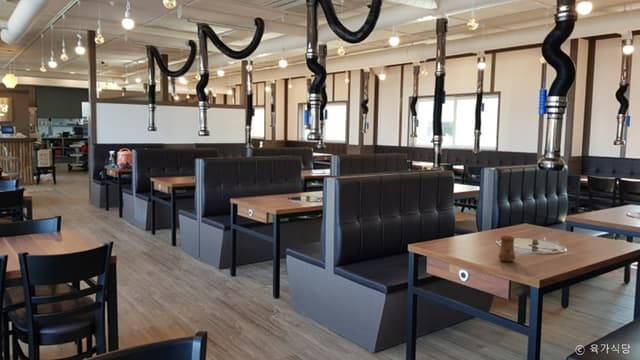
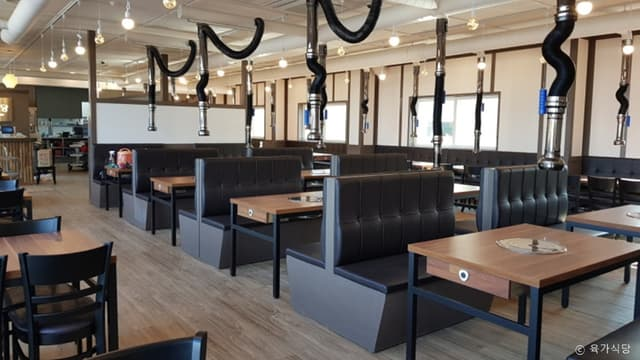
- cup (507, 248)
